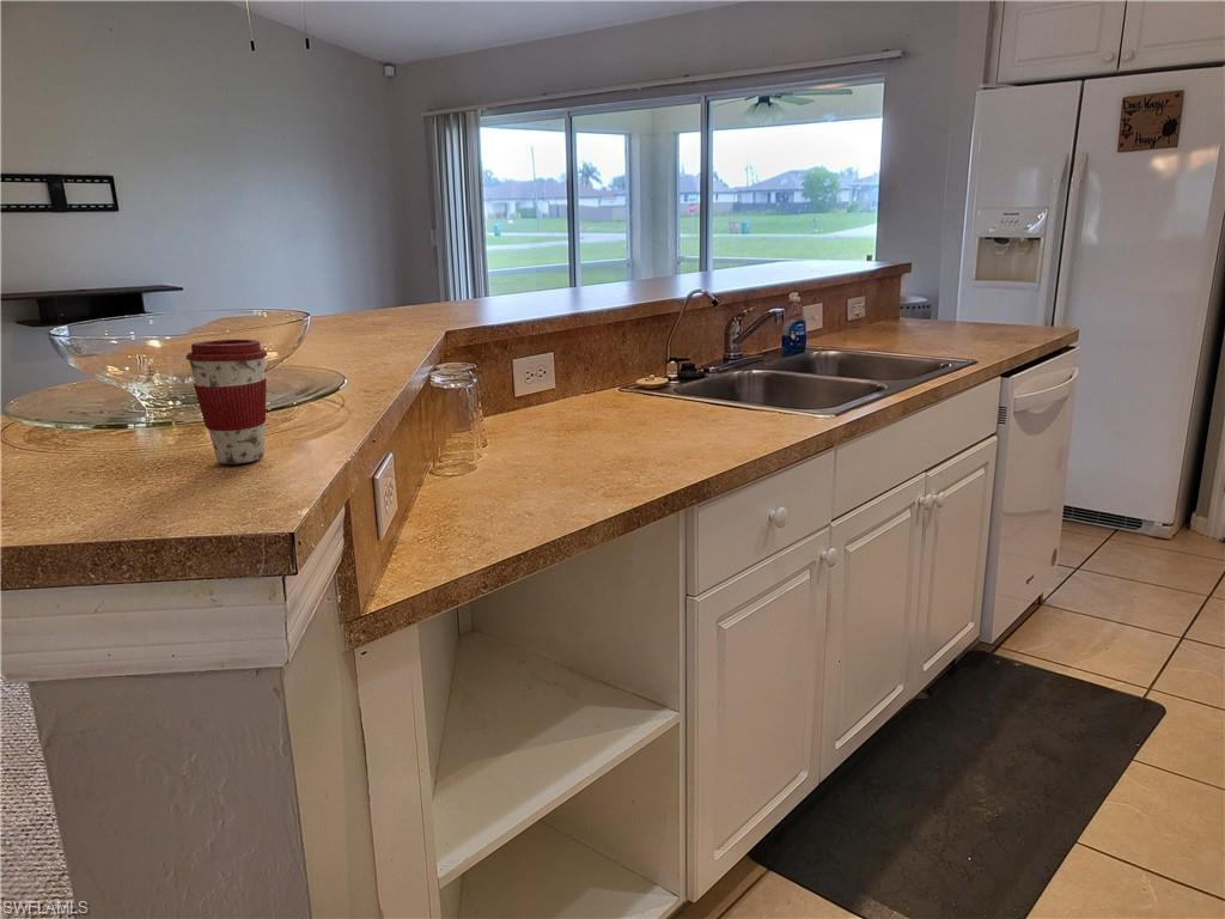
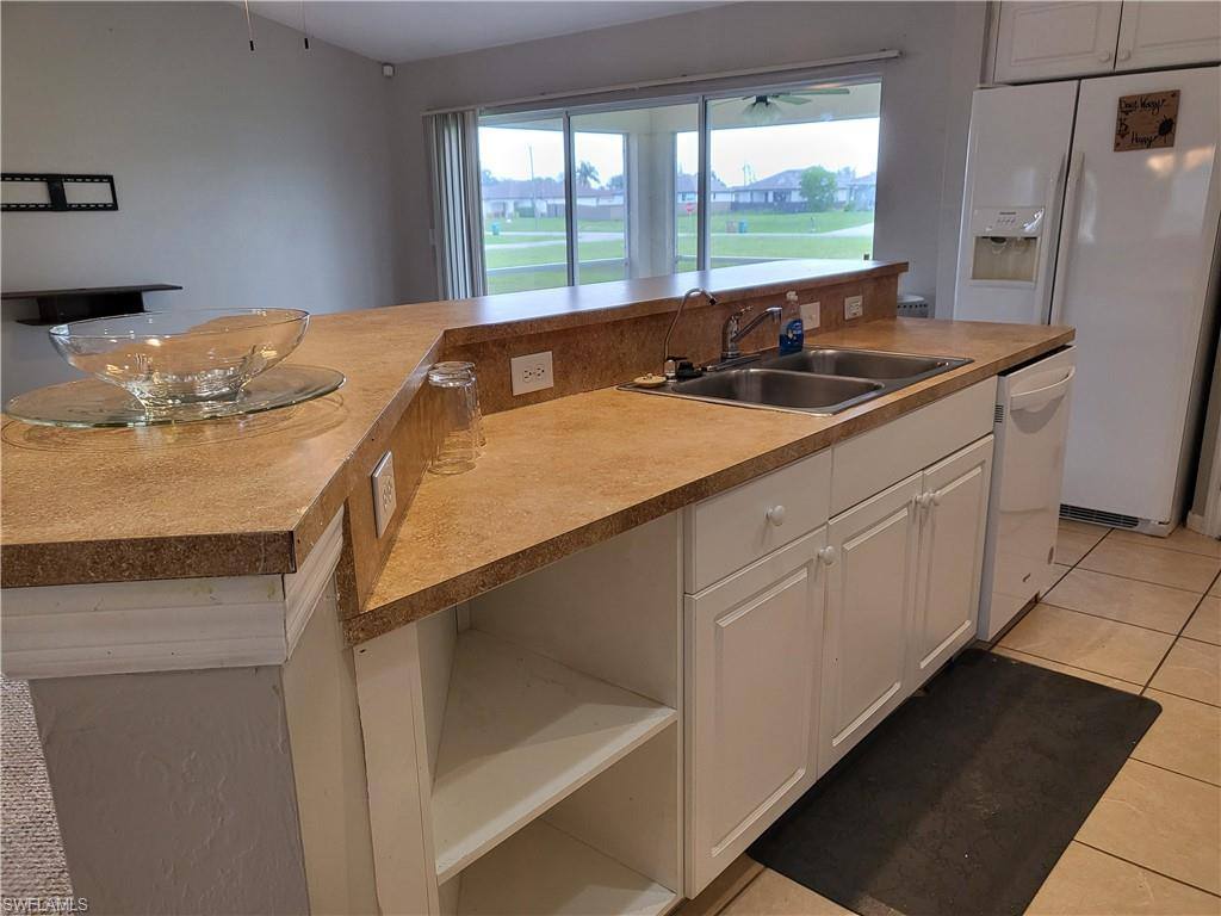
- coffee cup (232, 401)
